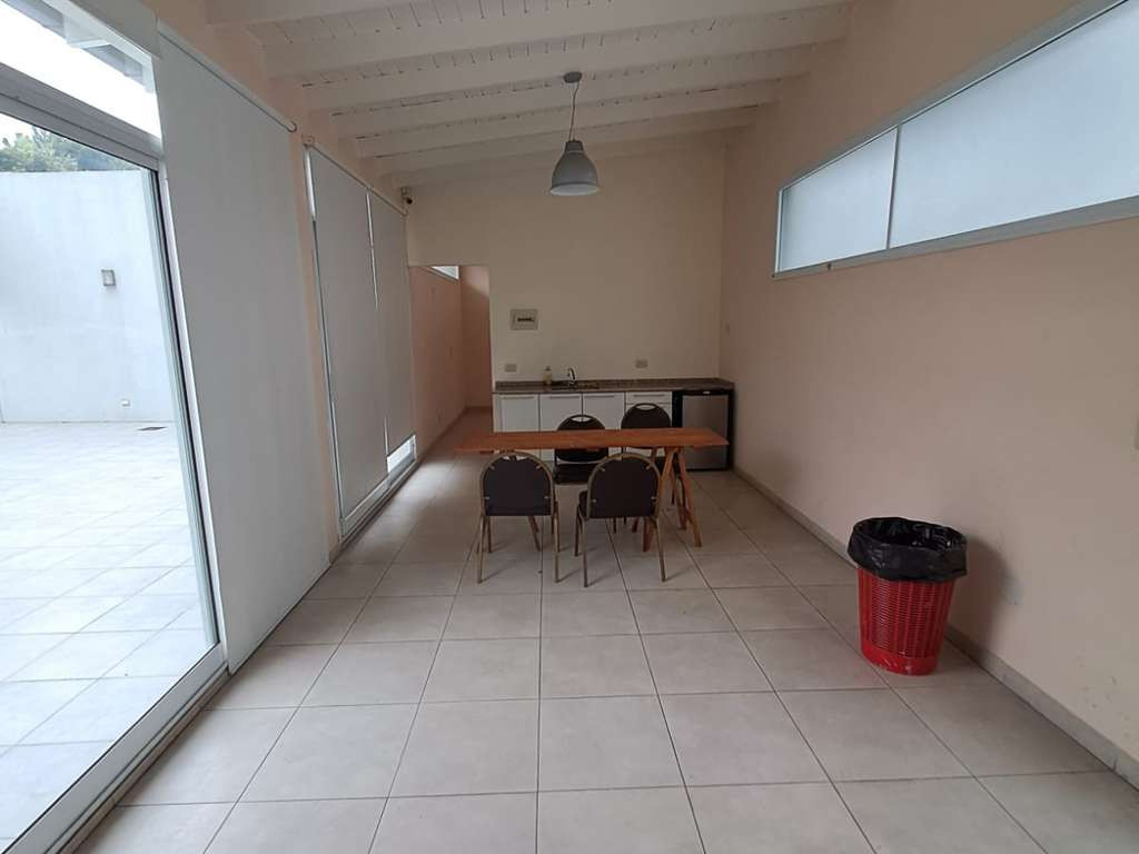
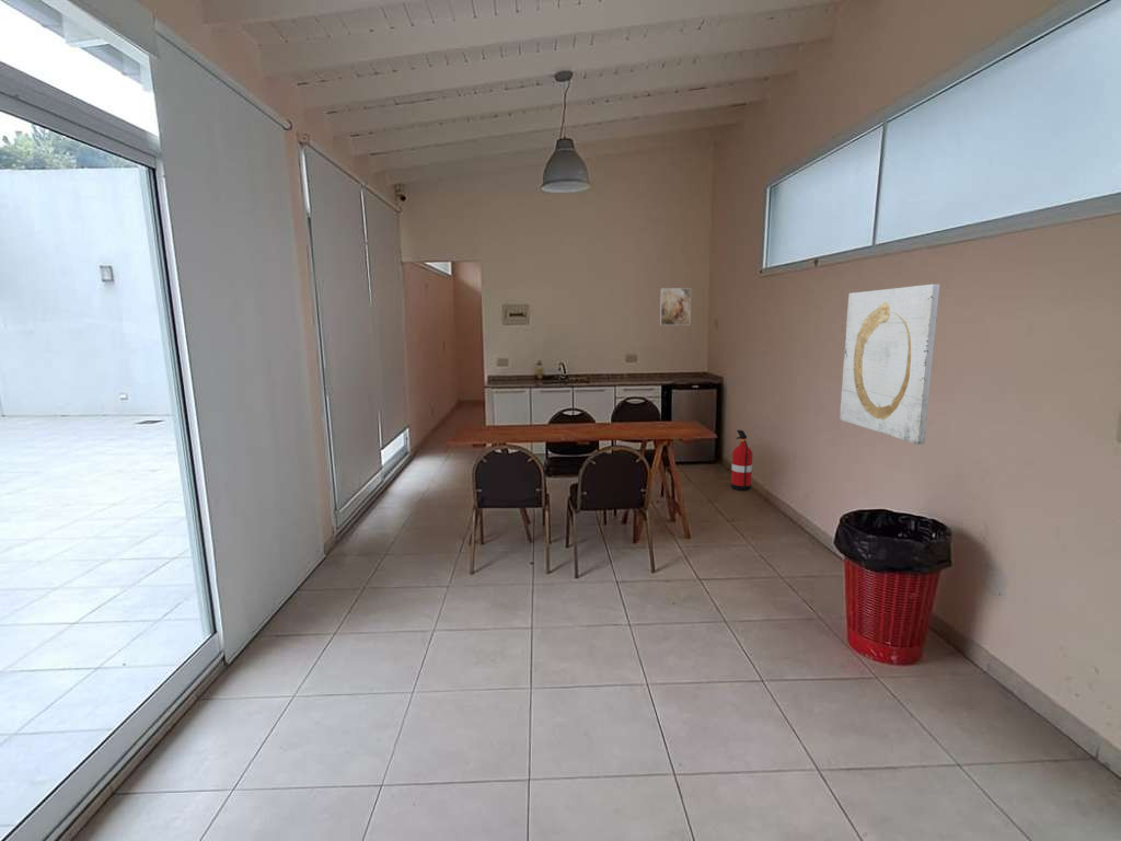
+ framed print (675, 307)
+ fire extinguisher (741, 460)
+ wall art (882, 361)
